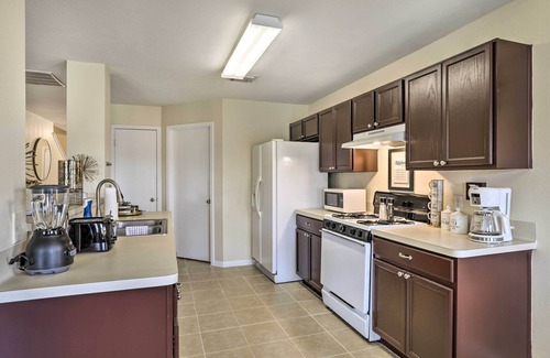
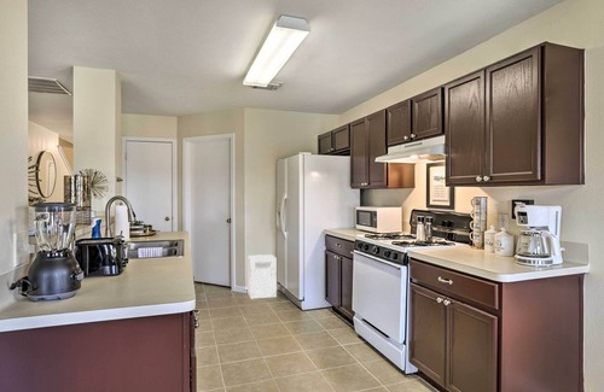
+ trash can (261, 275)
